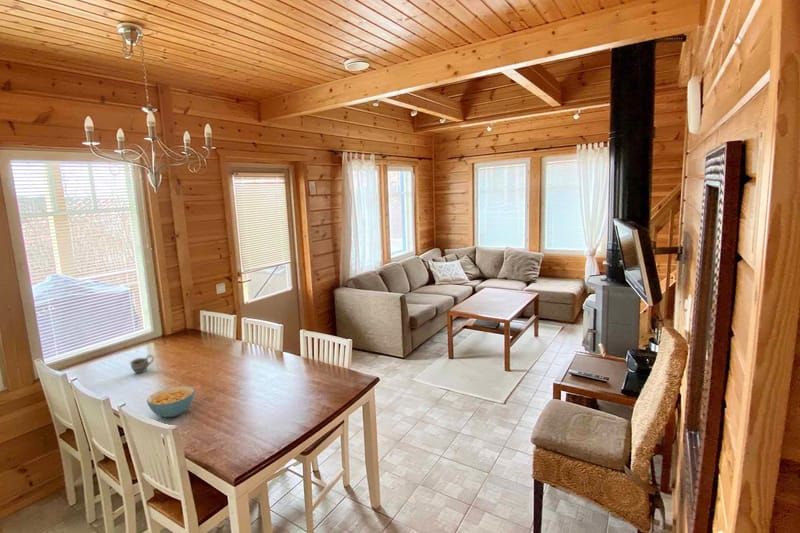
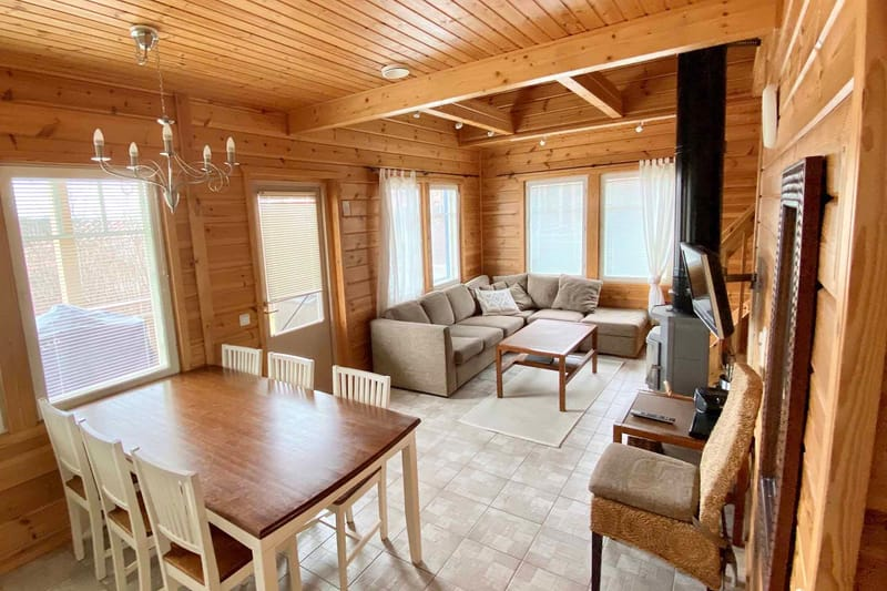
- cereal bowl (172, 404)
- cup (141, 364)
